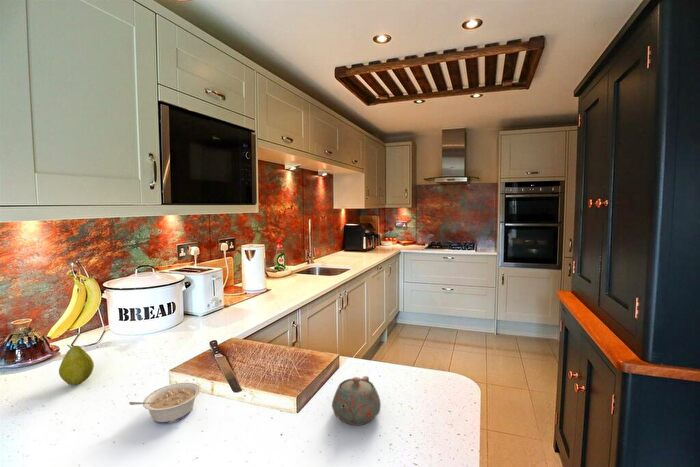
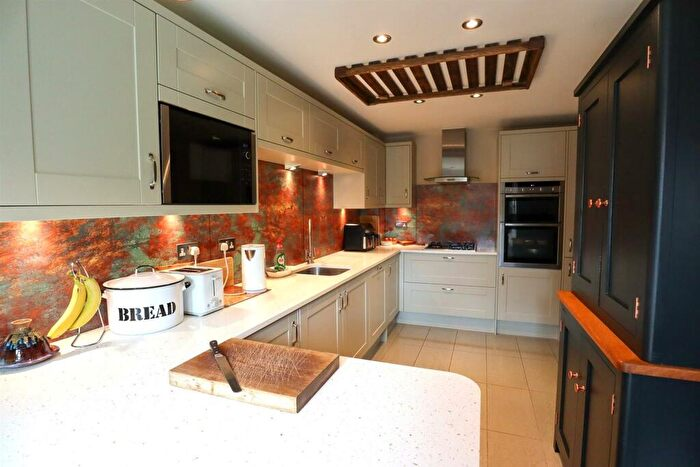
- fruit (76, 363)
- teapot (355, 398)
- legume (171, 403)
